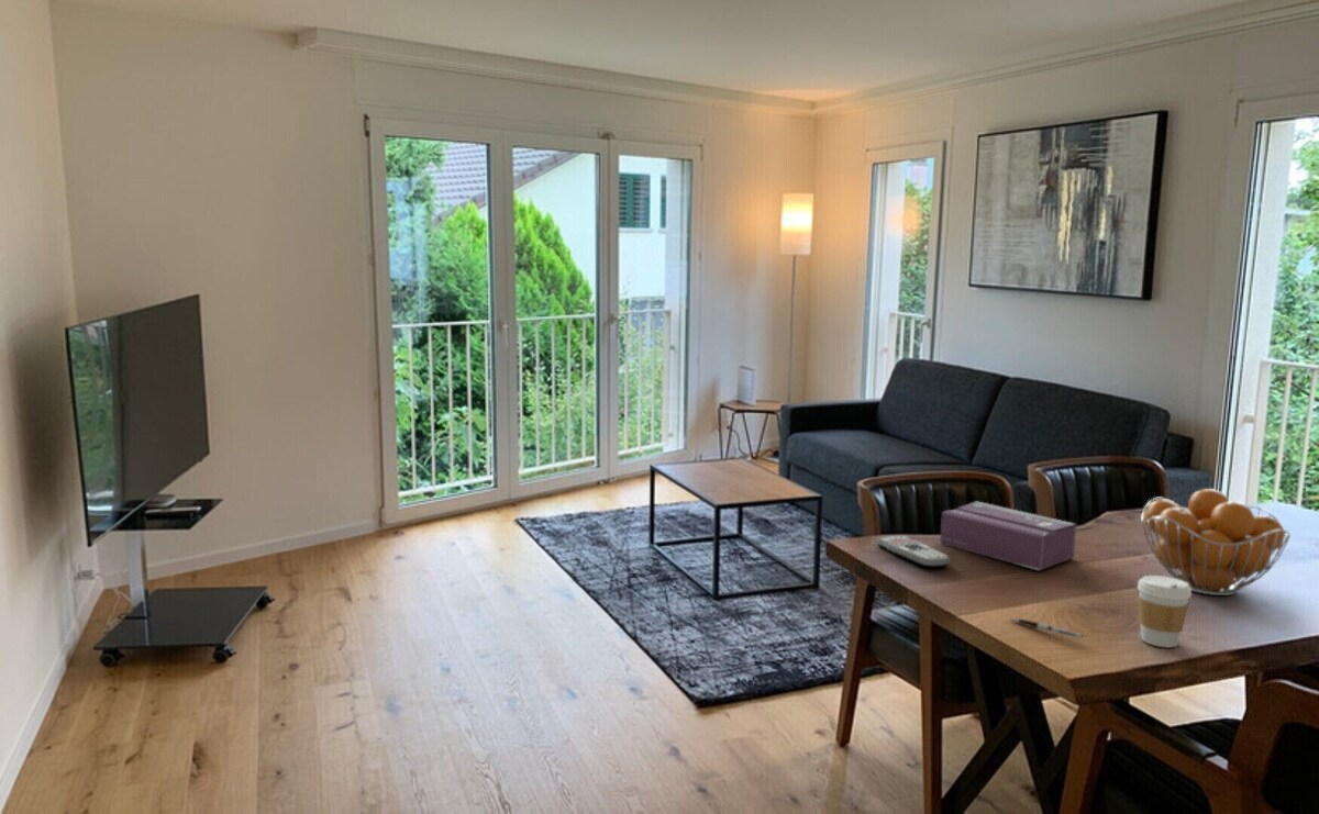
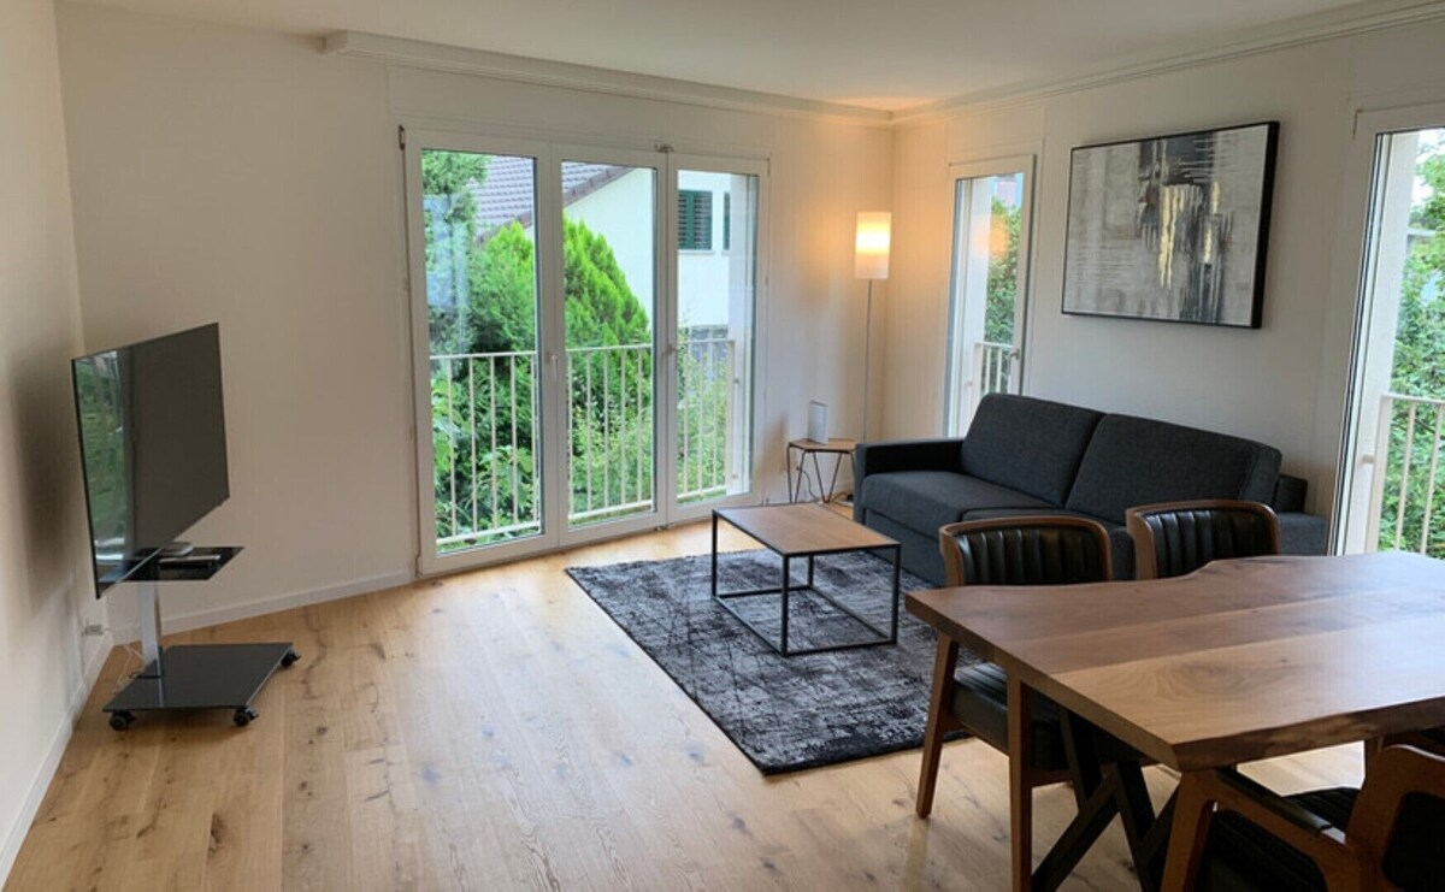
- coffee cup (1162, 610)
- tissue box (1006, 533)
- pen (1044, 627)
- remote control (913, 550)
- fruit basket (1210, 540)
